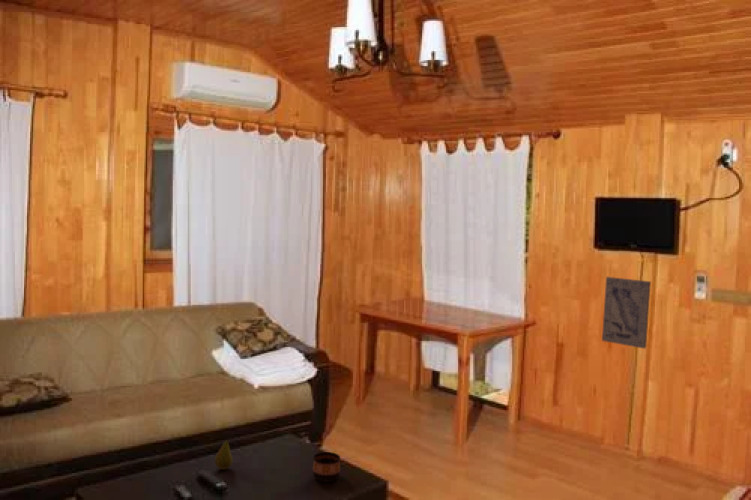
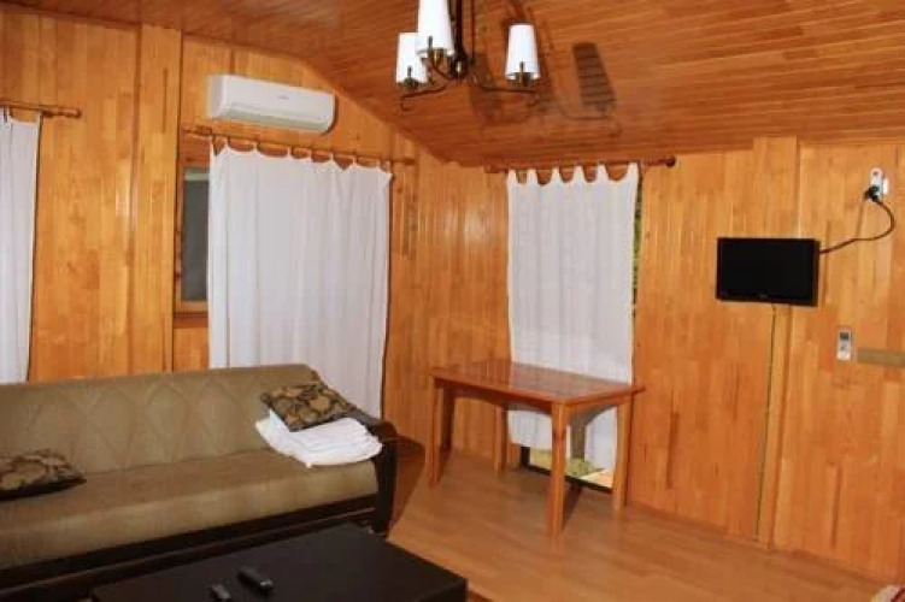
- fruit (224, 452)
- cup (327, 467)
- wall art (625, 311)
